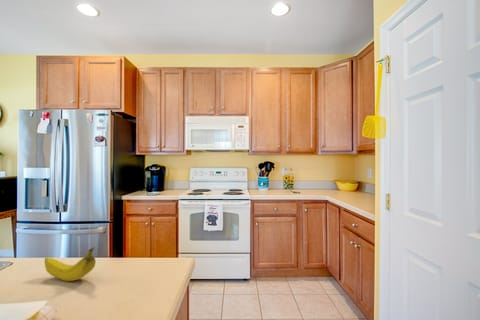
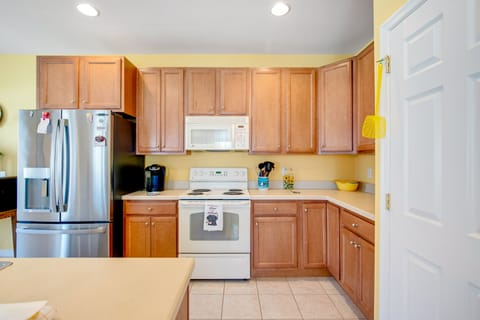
- fruit (66, 264)
